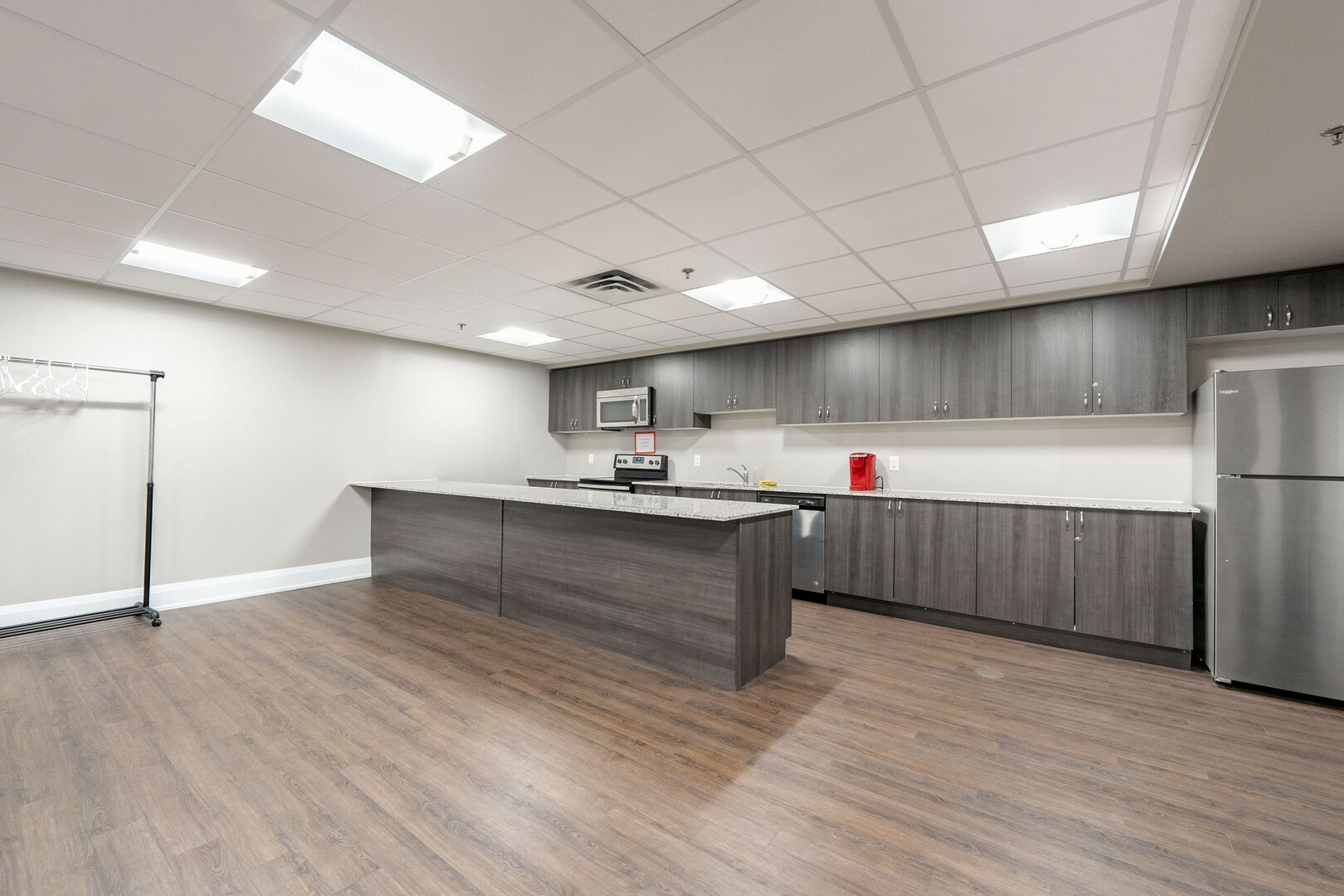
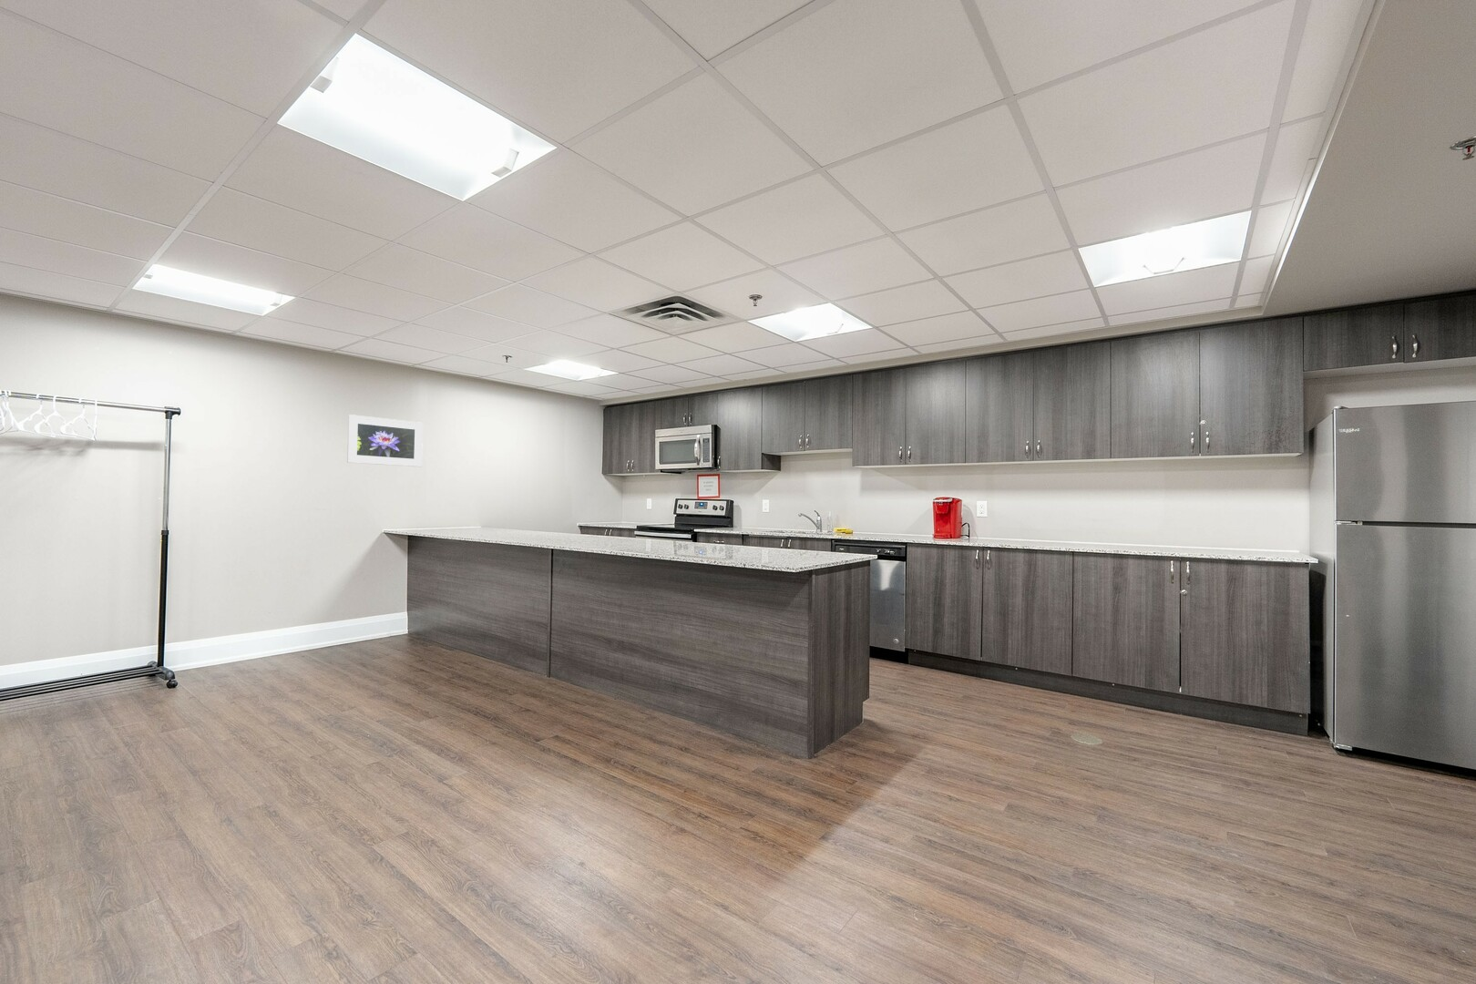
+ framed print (387, 441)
